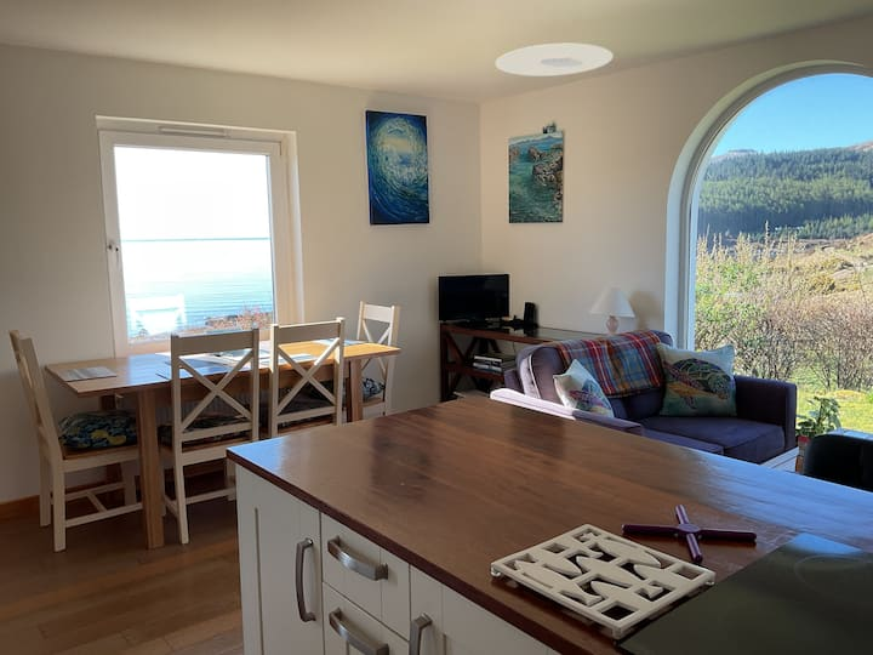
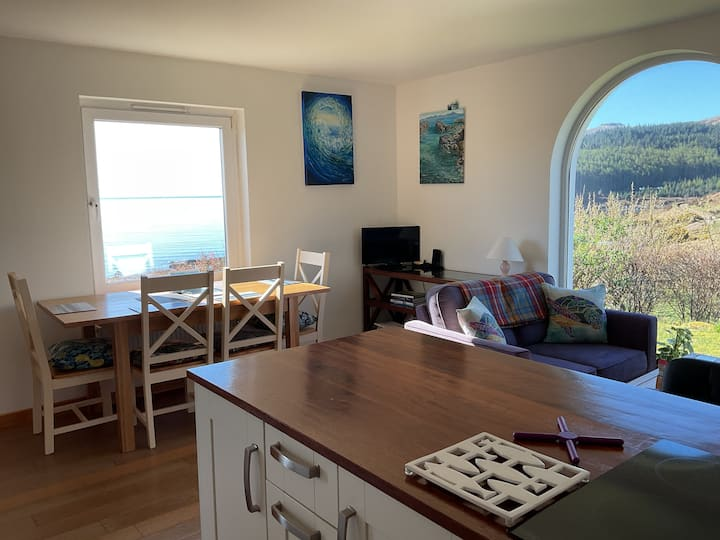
- ceiling light (553, 55)
